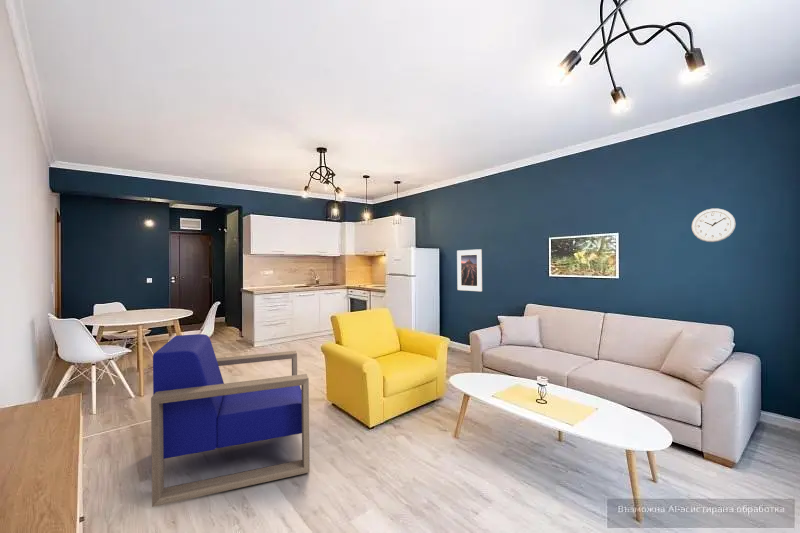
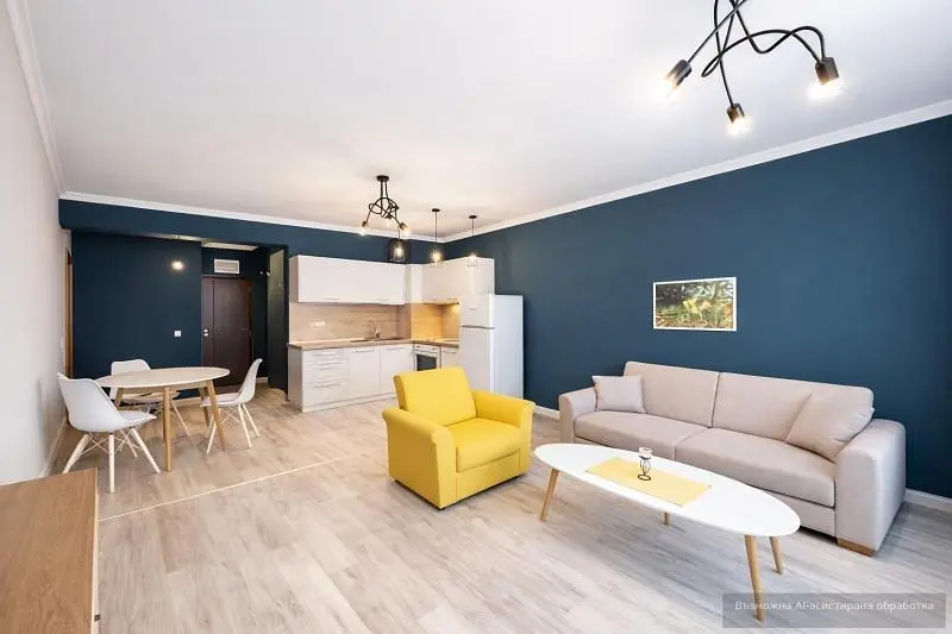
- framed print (469, 270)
- wall clock (712, 225)
- armchair (238, 396)
